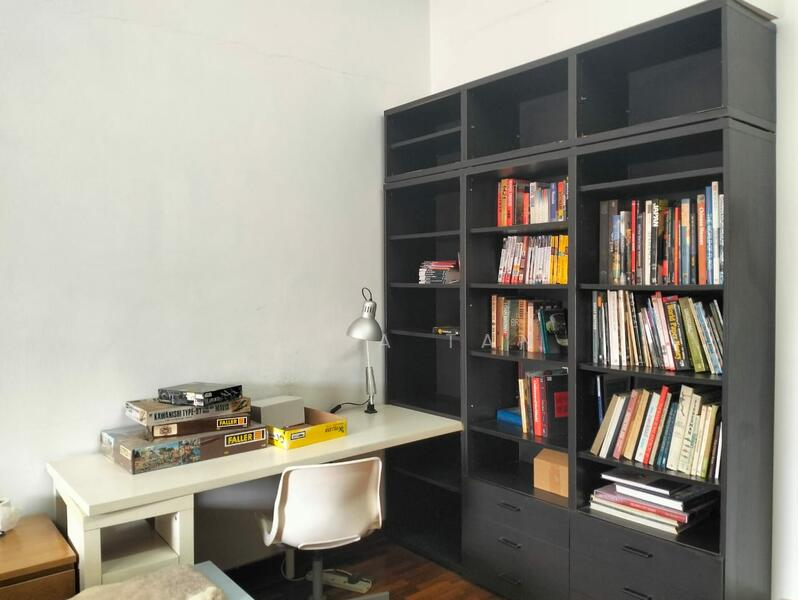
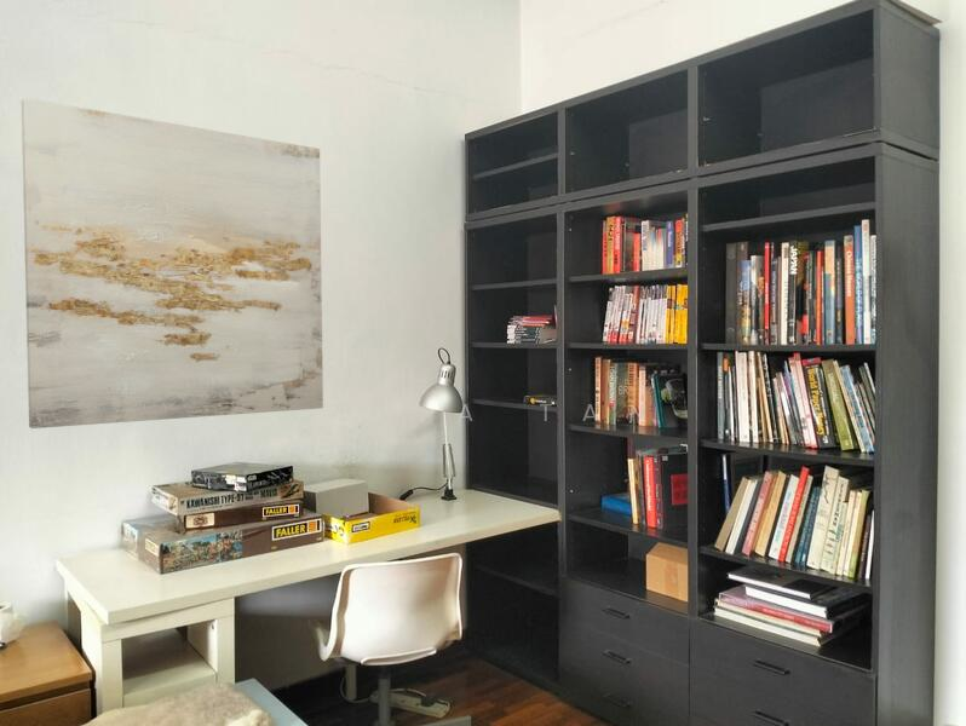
+ wall art (190, 272)
